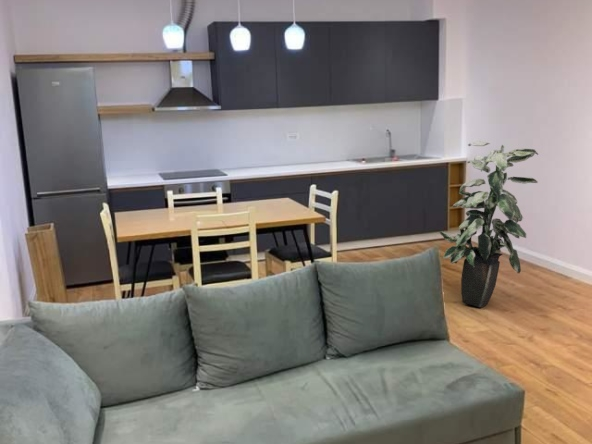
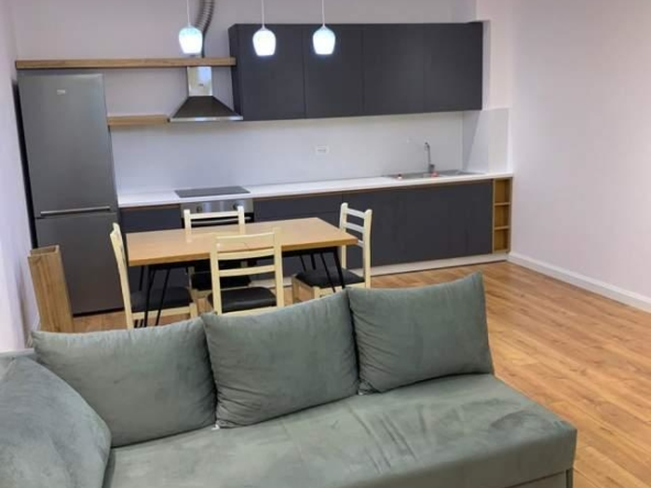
- indoor plant (486, 224)
